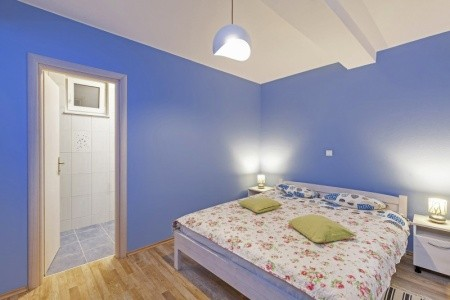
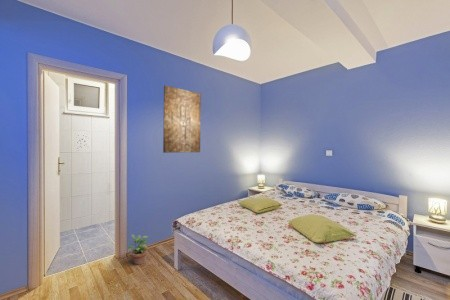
+ wall art (183, 121)
+ potted plant (136, 249)
